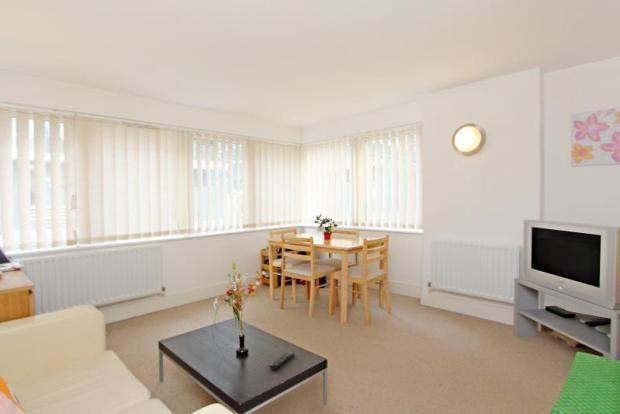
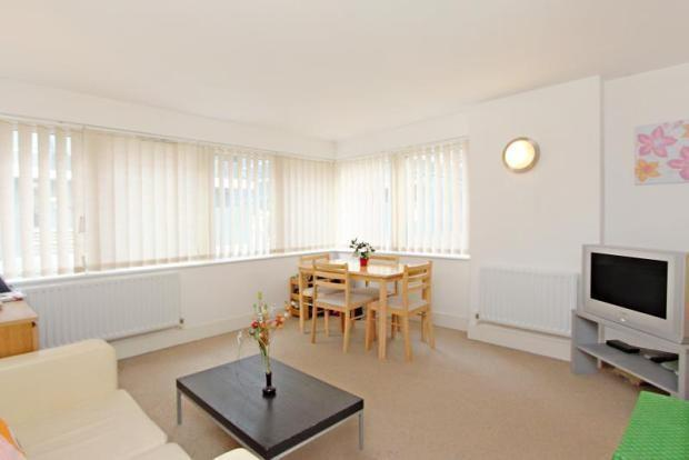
- remote control (282, 360)
